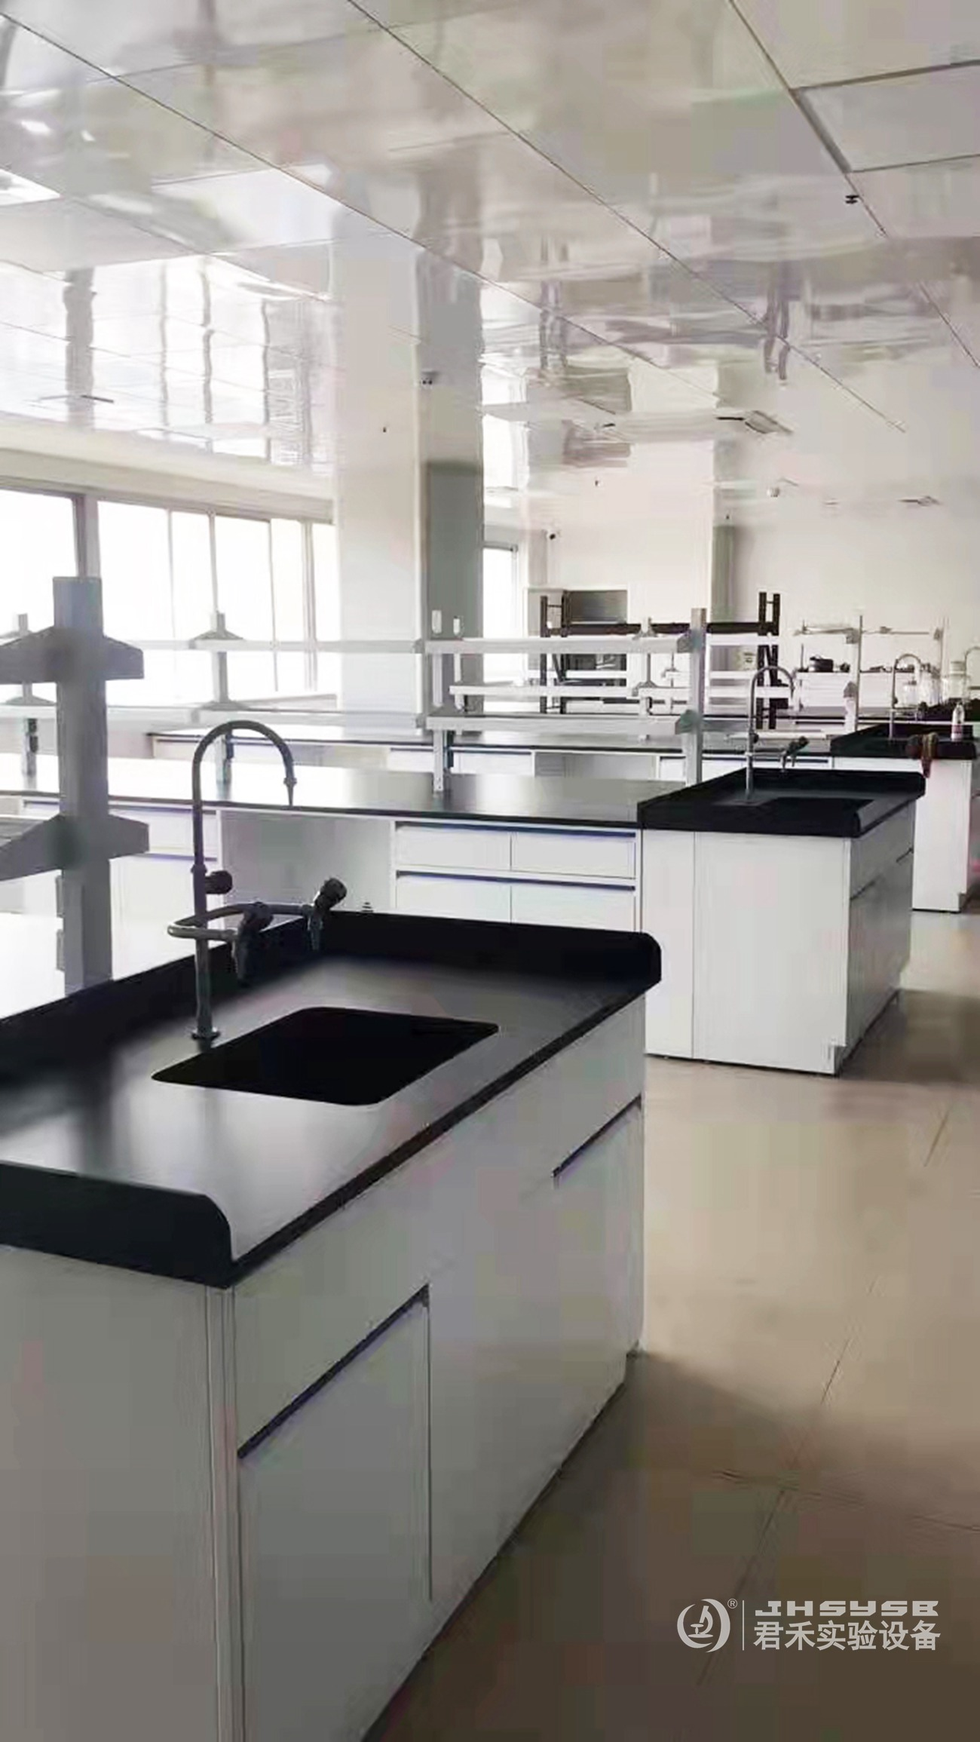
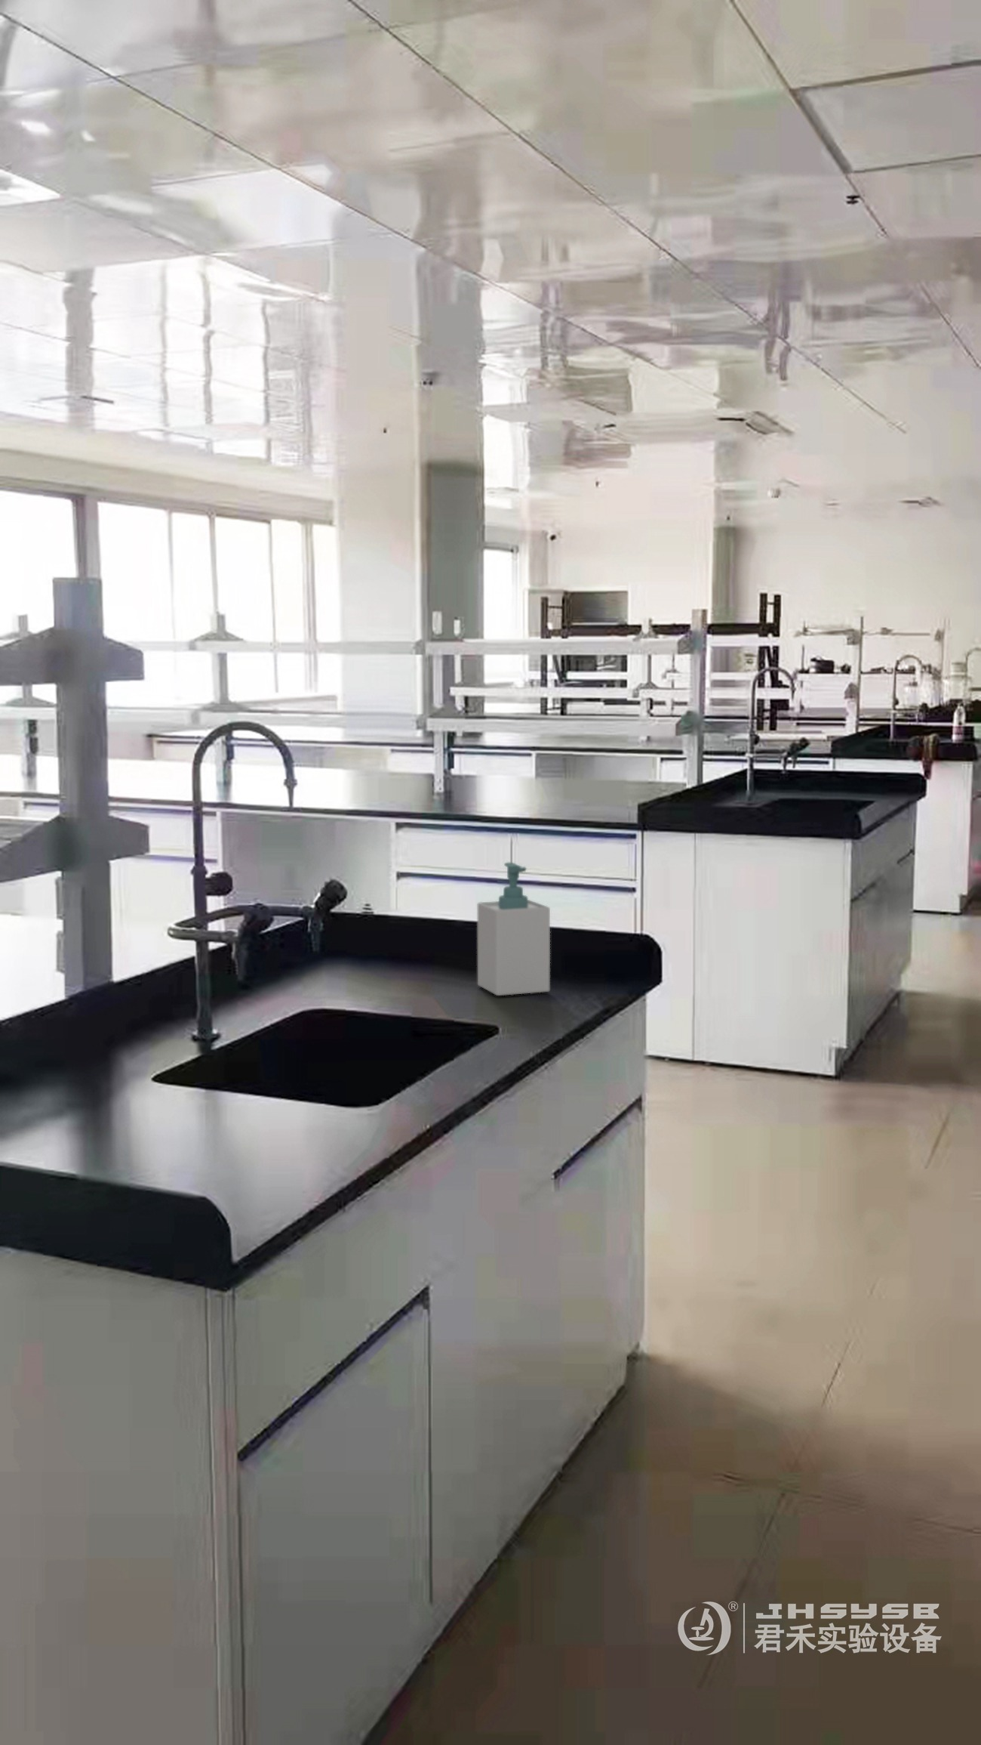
+ soap bottle (513, 926)
